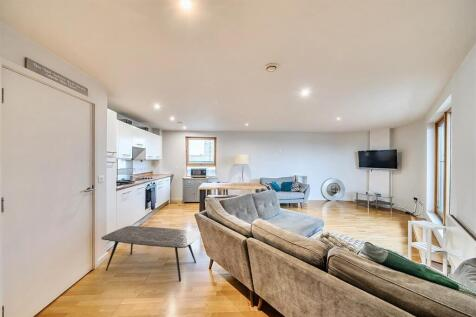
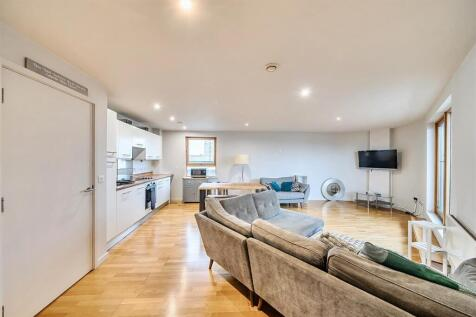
- coffee table (152, 245)
